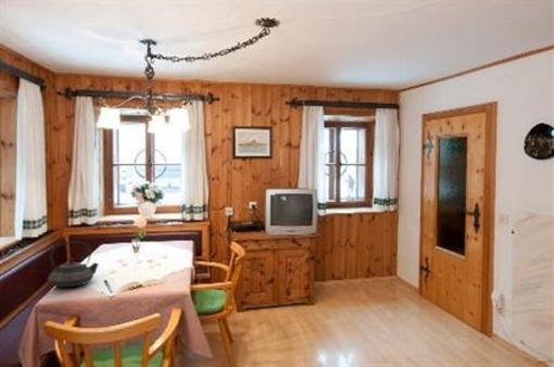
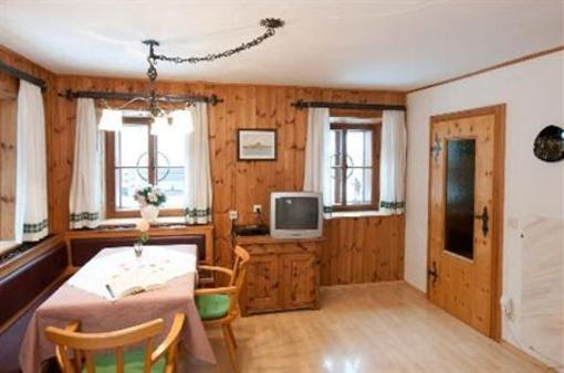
- teapot (74, 263)
